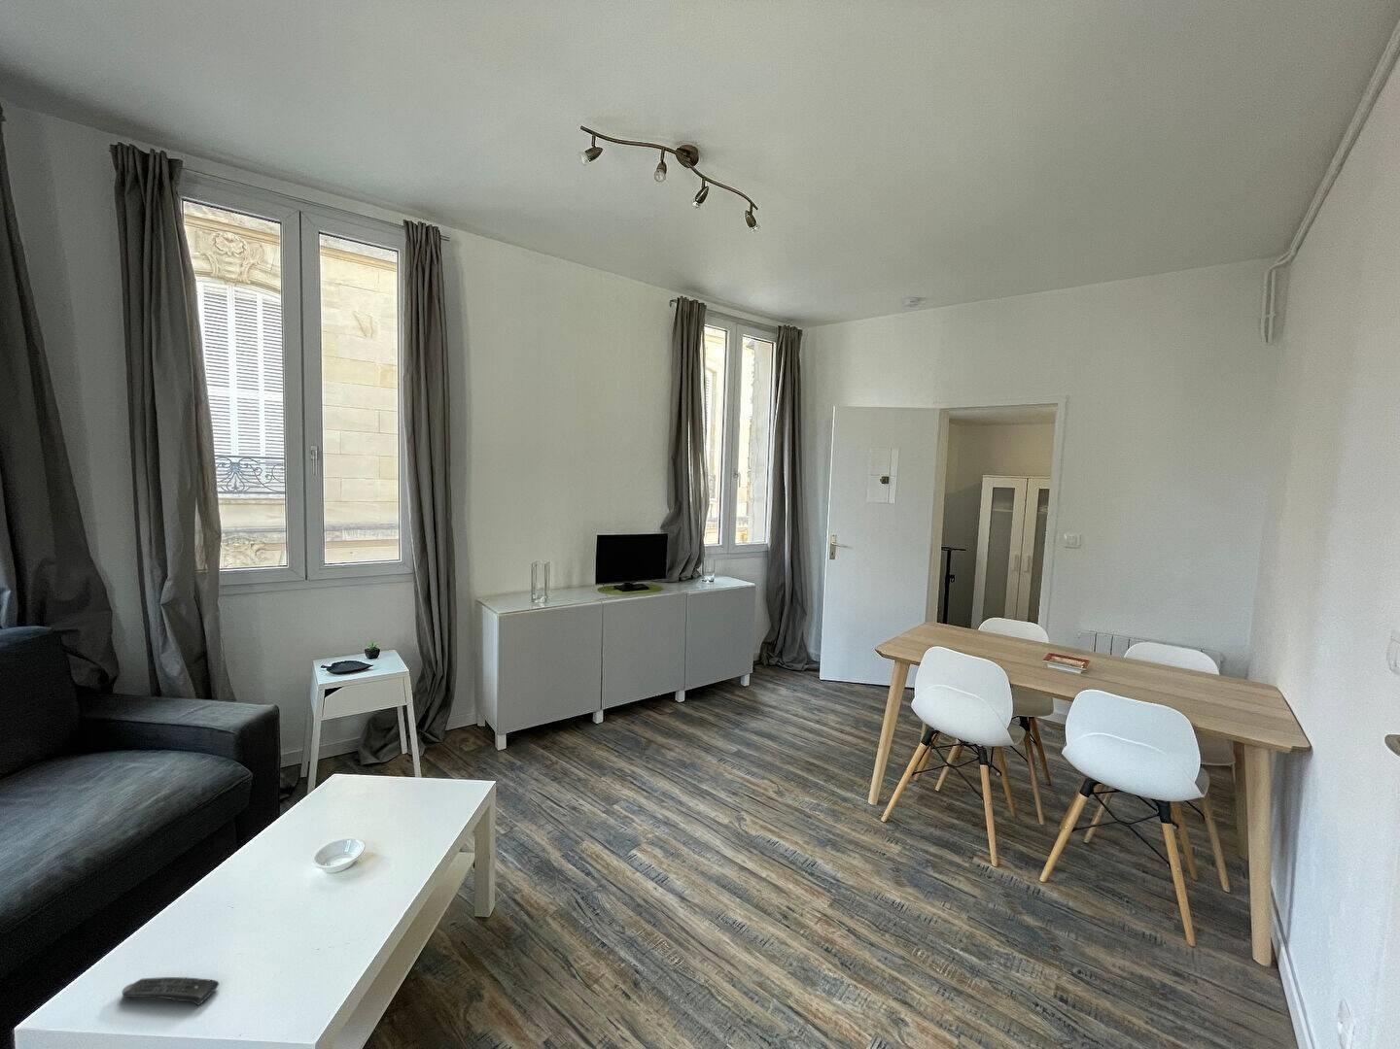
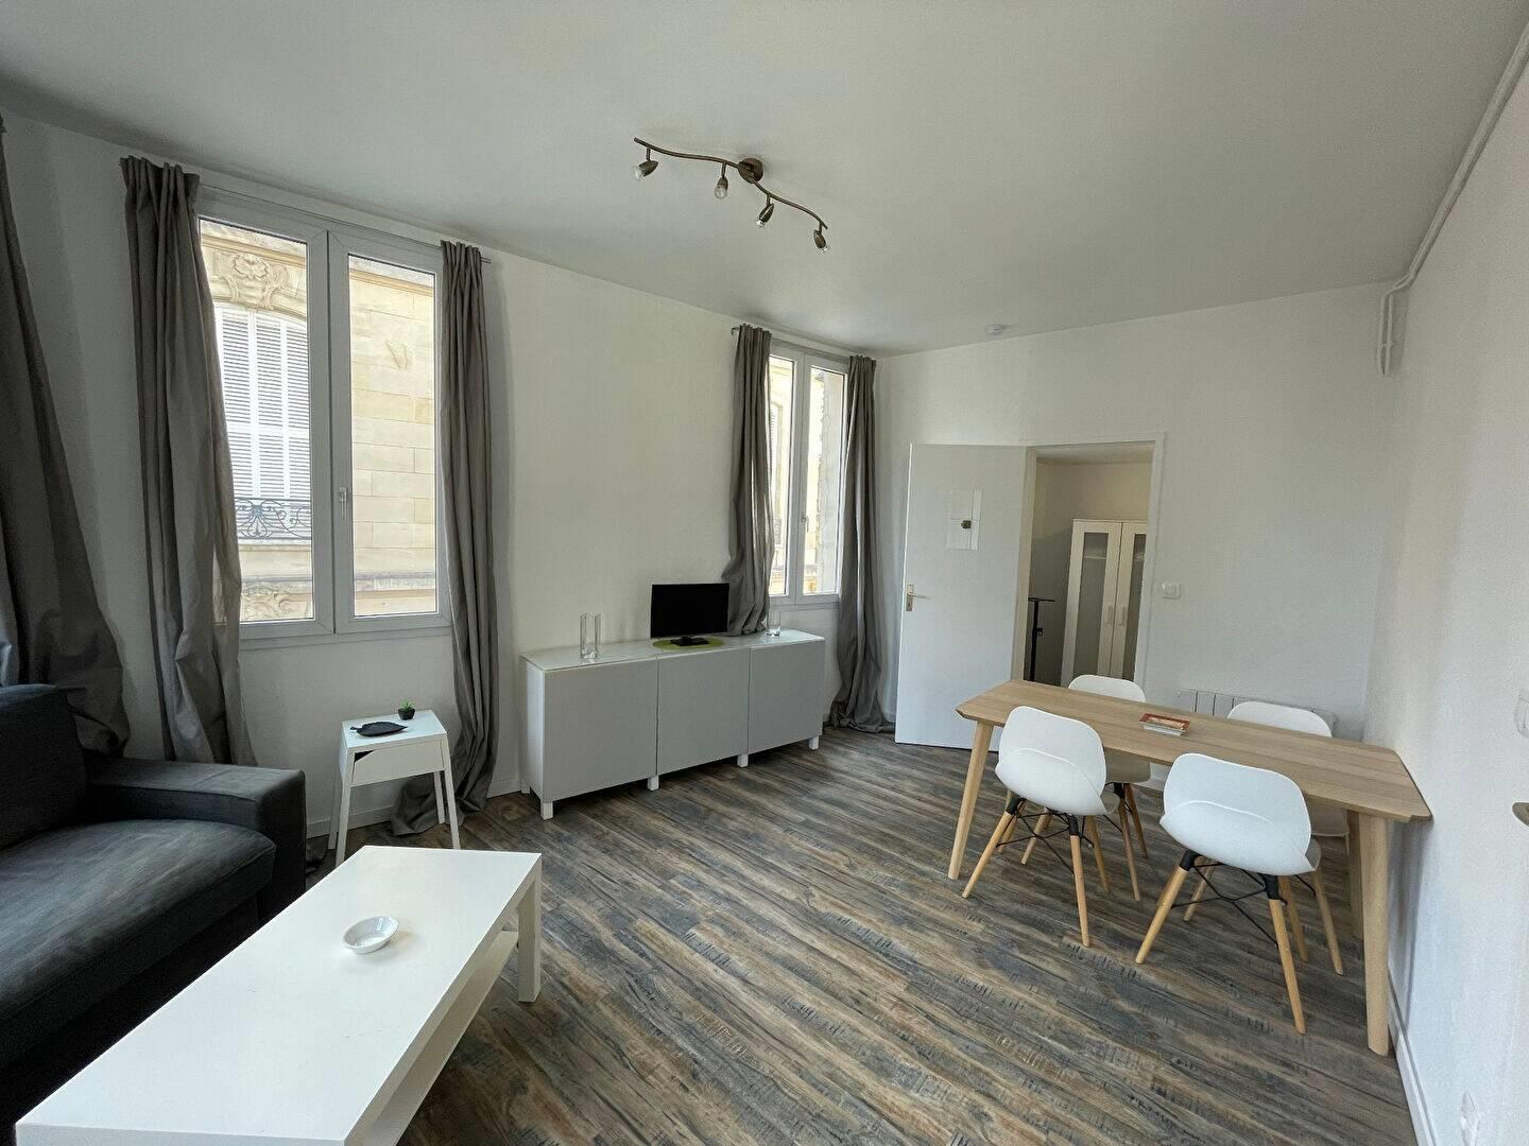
- remote control (168, 989)
